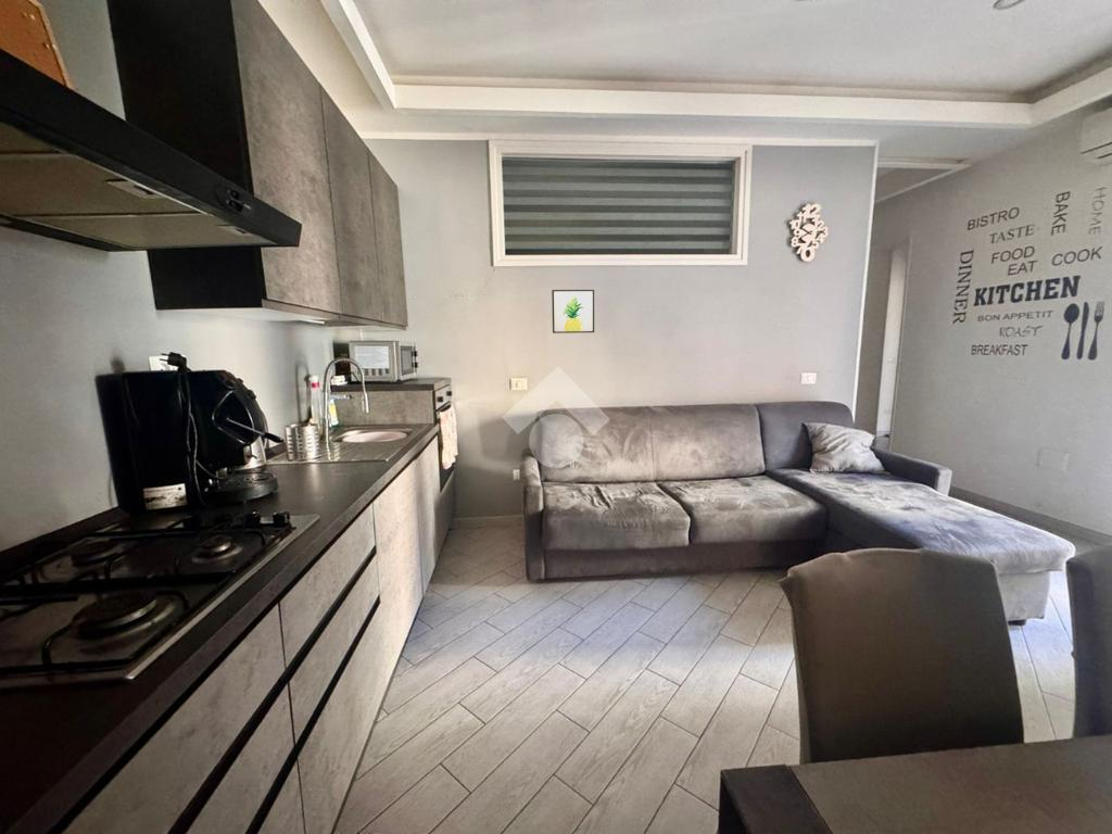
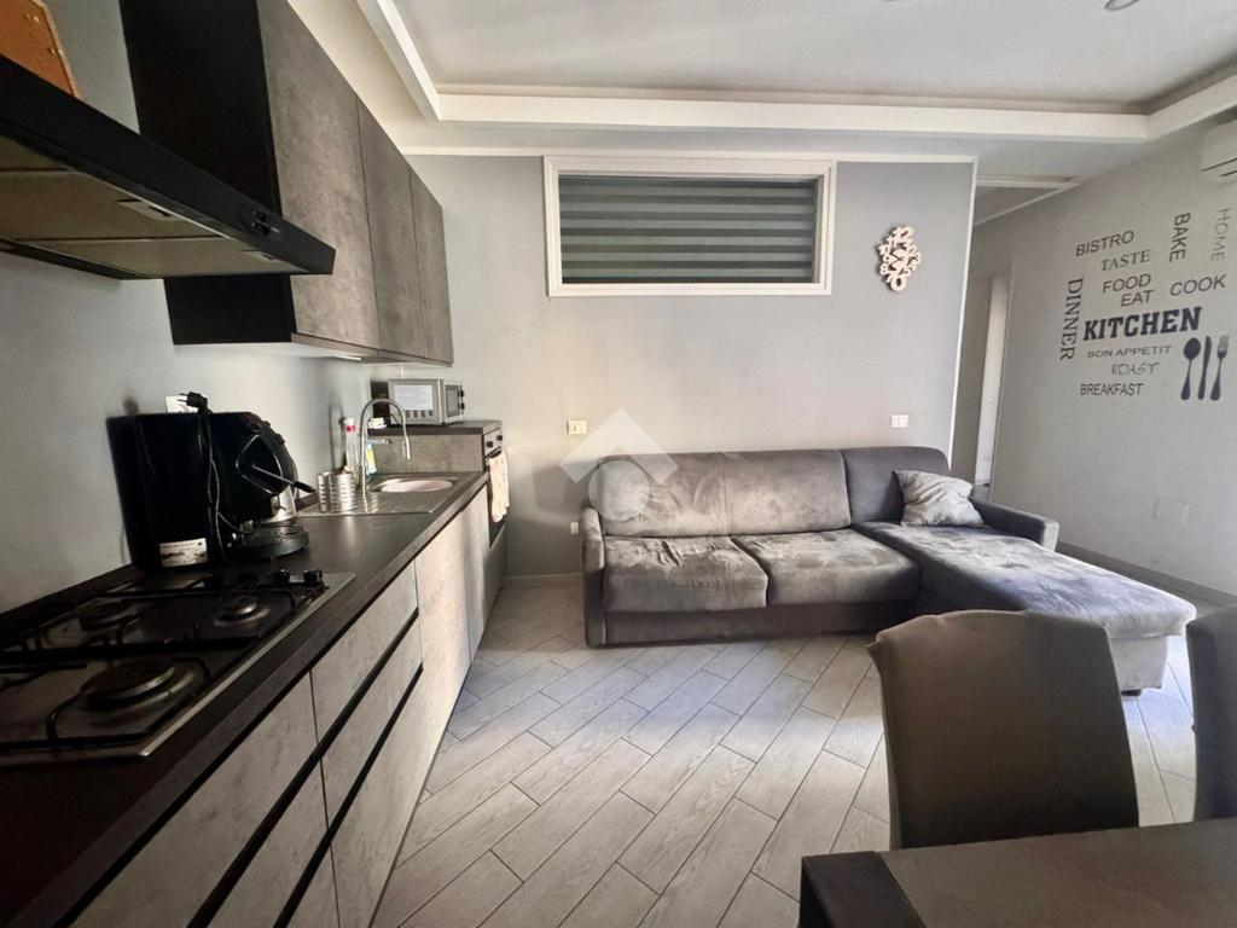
- wall art (572, 311)
